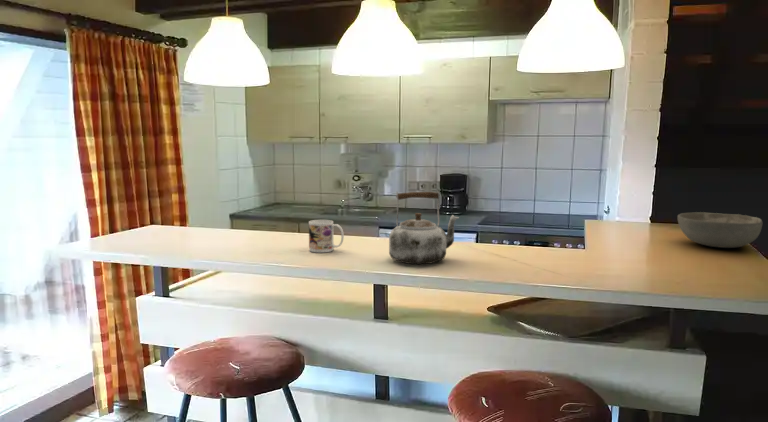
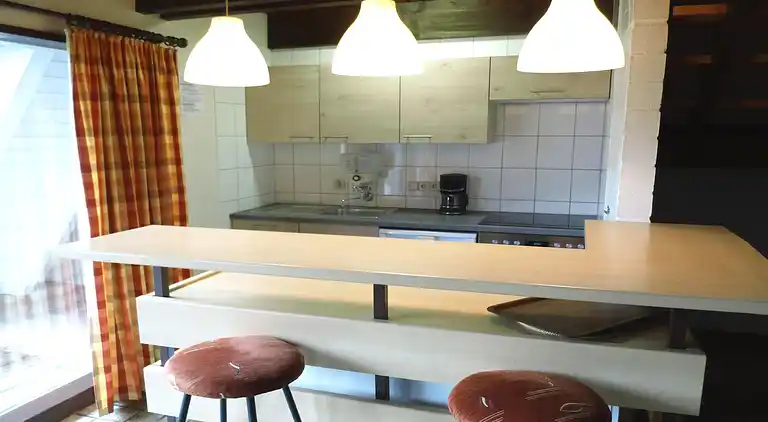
- mug (326, 236)
- kettle (425, 225)
- bowl (717, 231)
